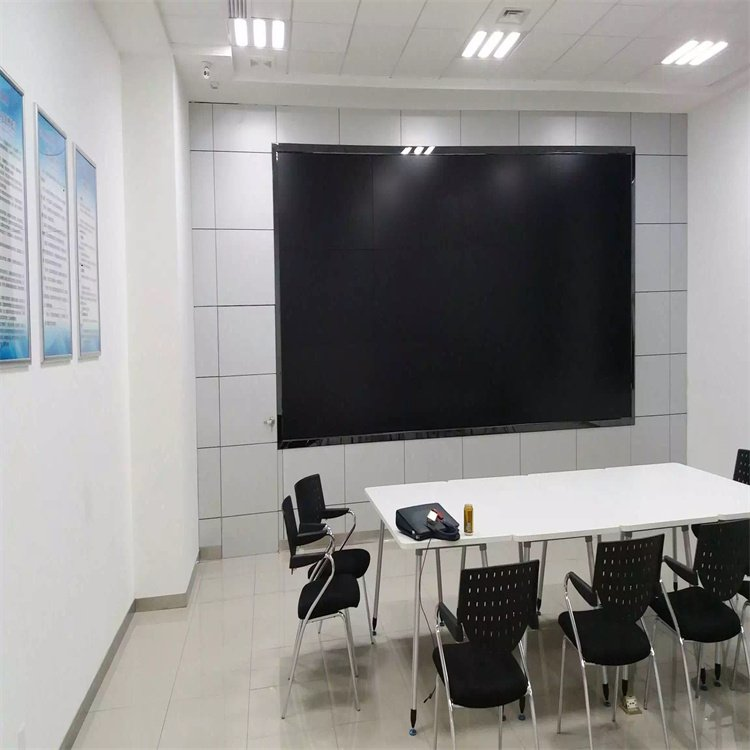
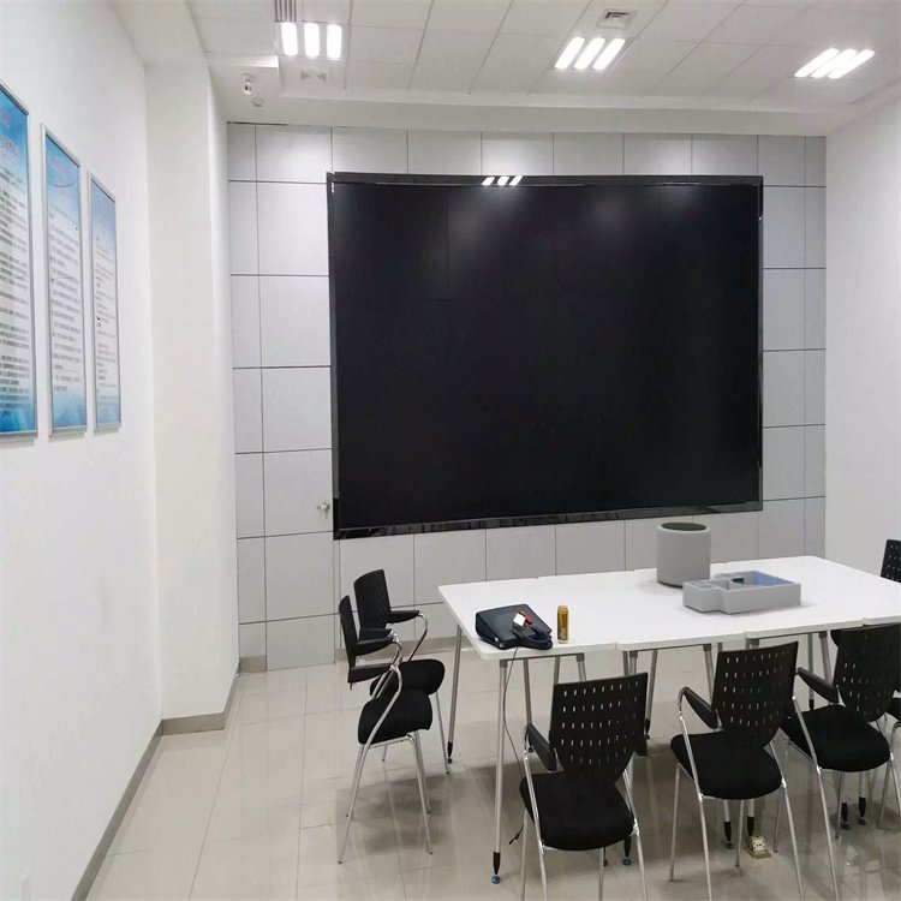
+ plant pot (682, 554)
+ desk organizer (734, 591)
